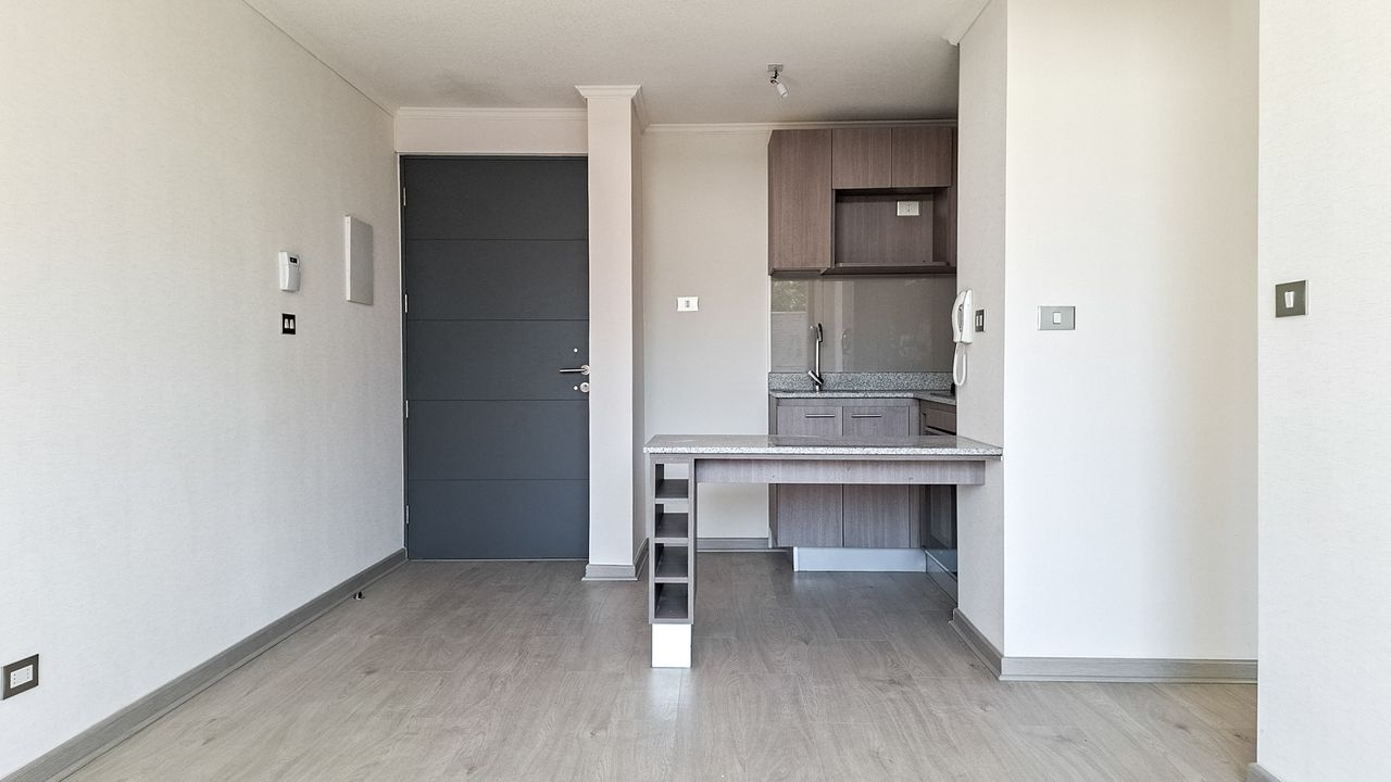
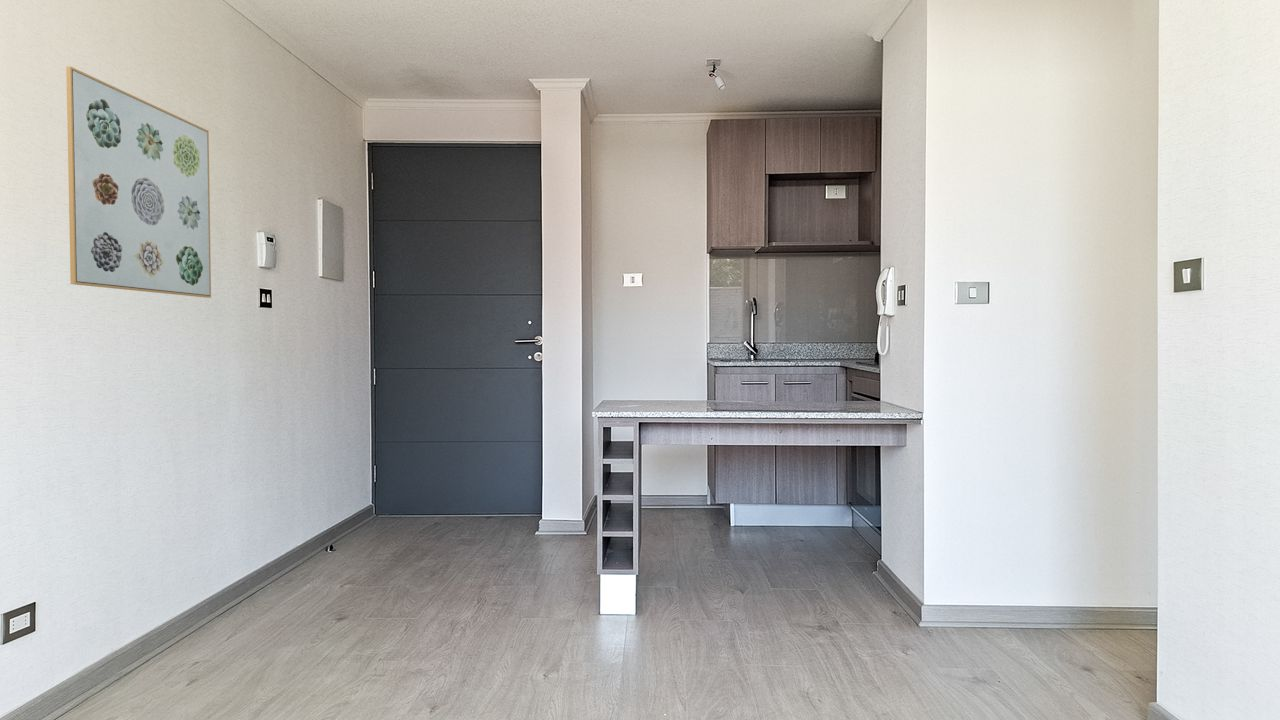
+ wall art (148, 197)
